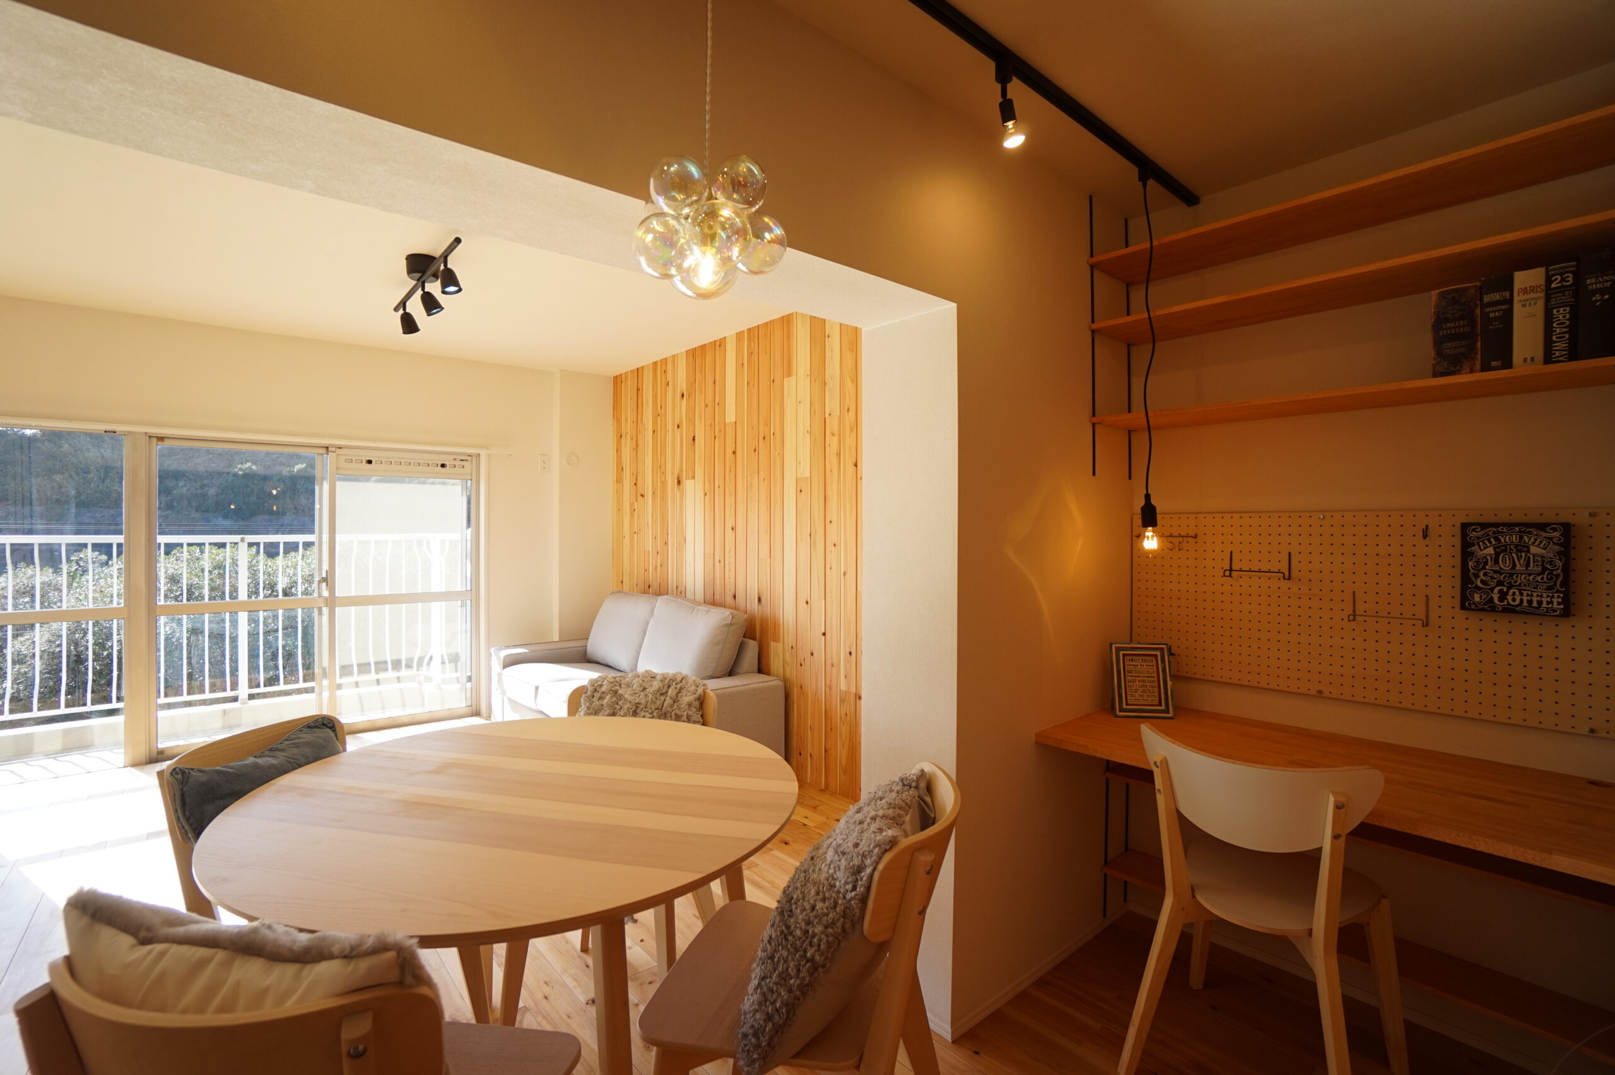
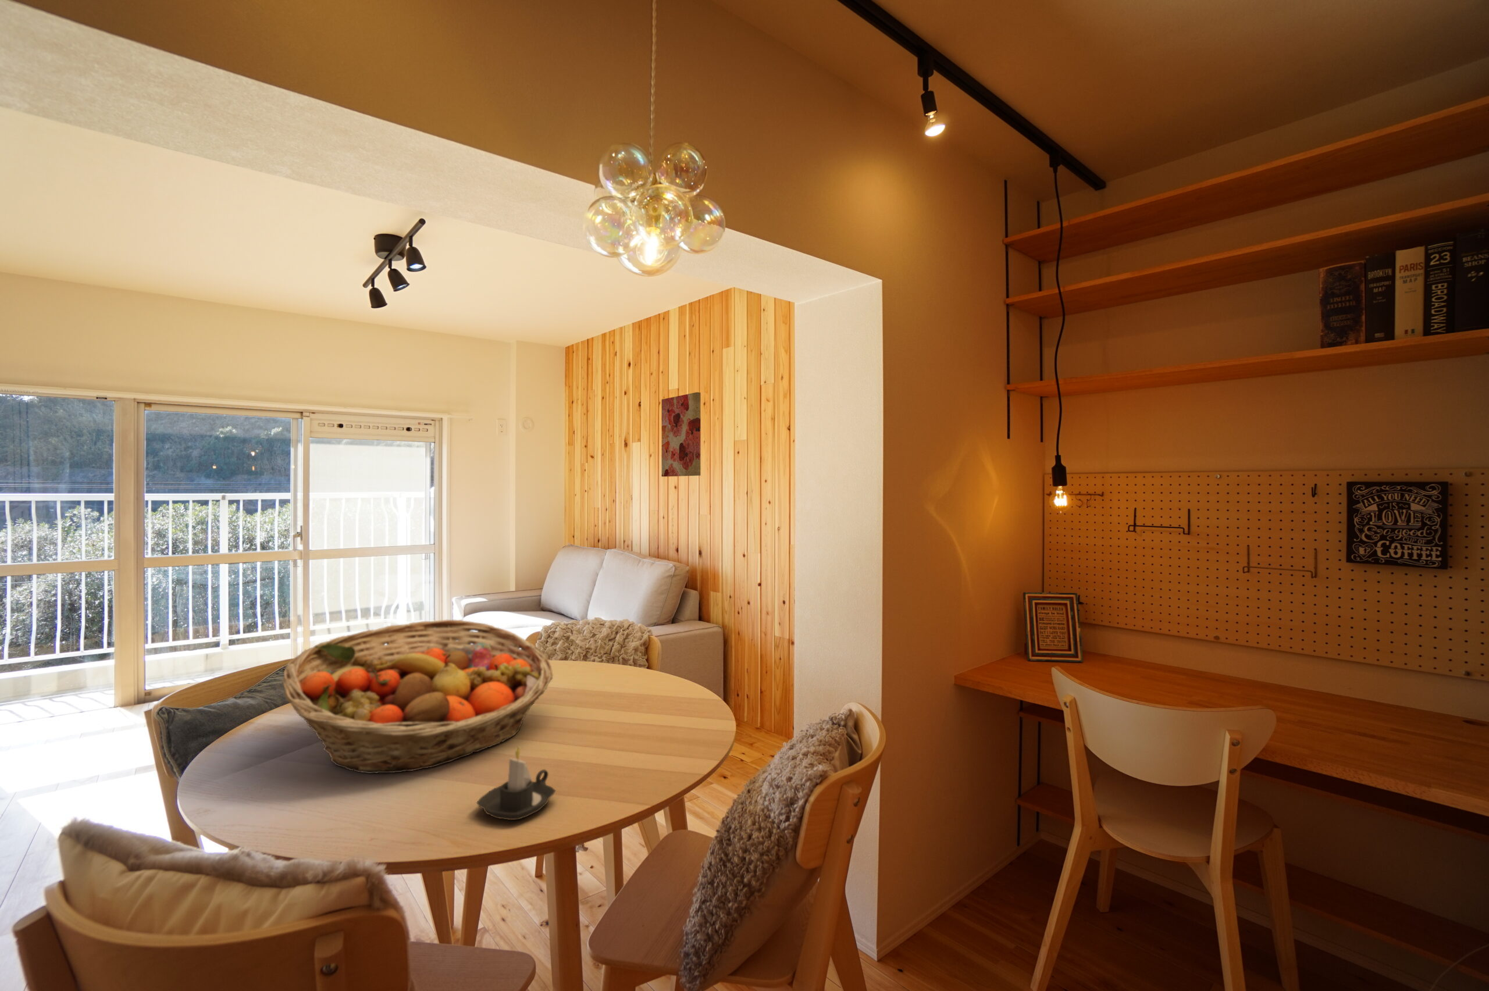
+ candle (520, 773)
+ wall art (680, 436)
+ fruit basket (429, 688)
